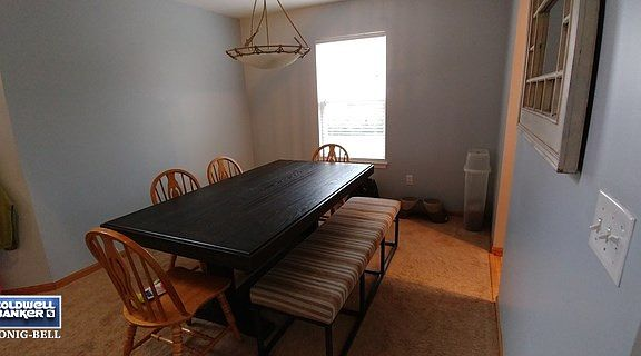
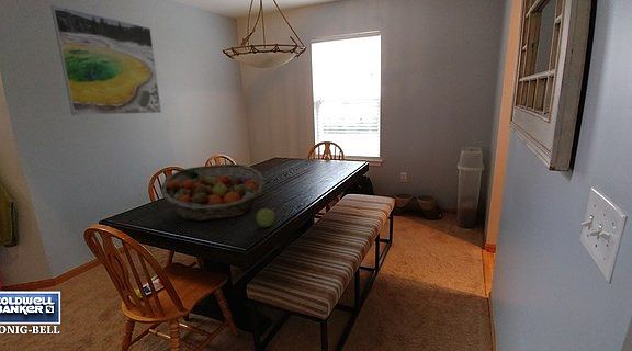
+ apple (264, 217)
+ fruit basket (215, 190)
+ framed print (114, 67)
